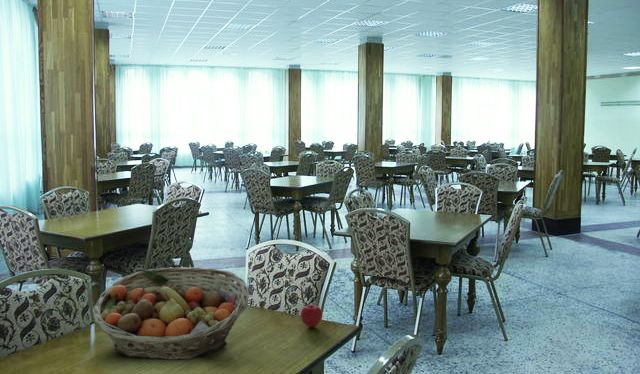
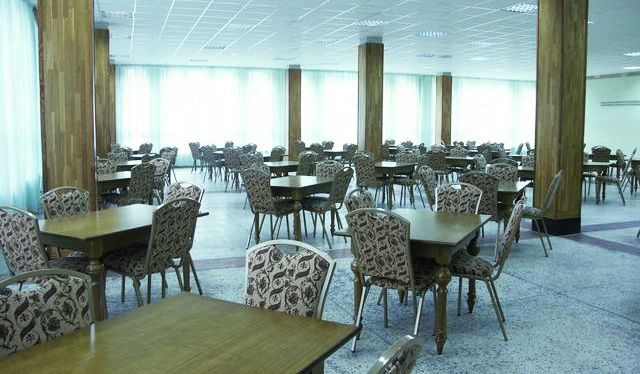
- apple (311, 315)
- fruit basket (172, 311)
